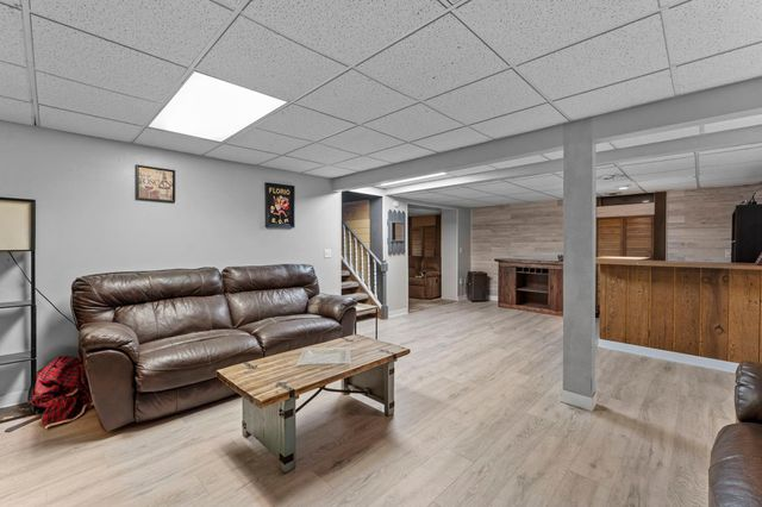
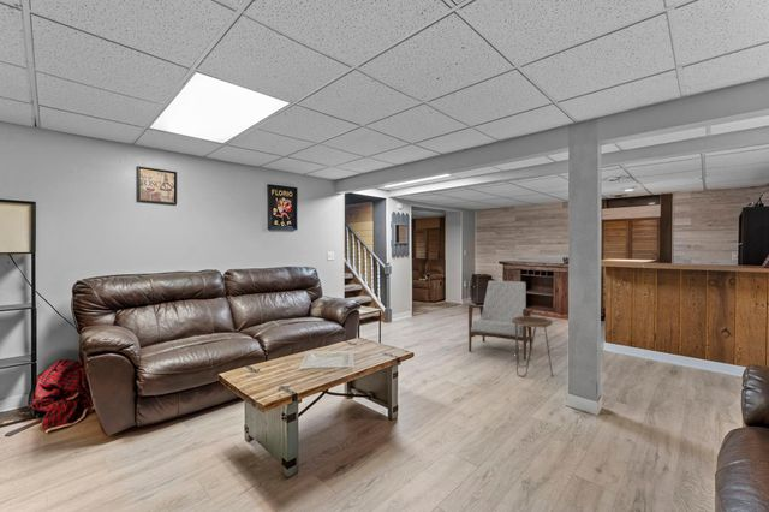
+ side table (531, 346)
+ armchair (501, 316)
